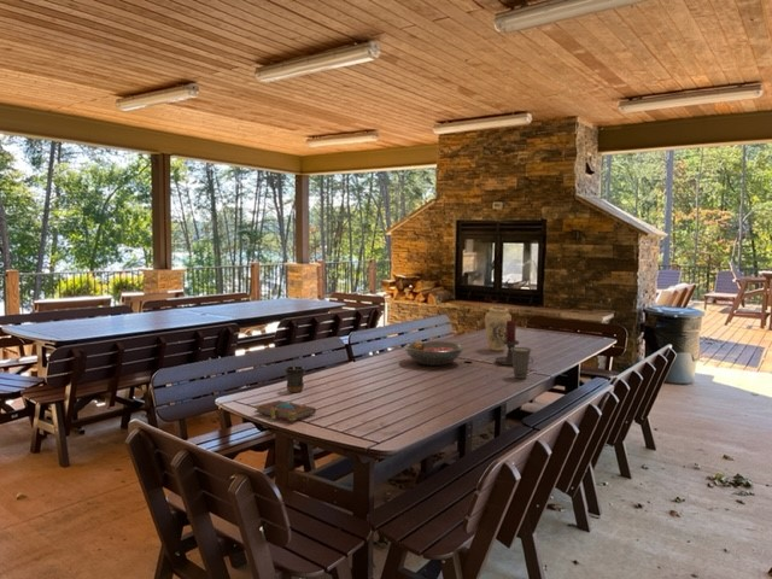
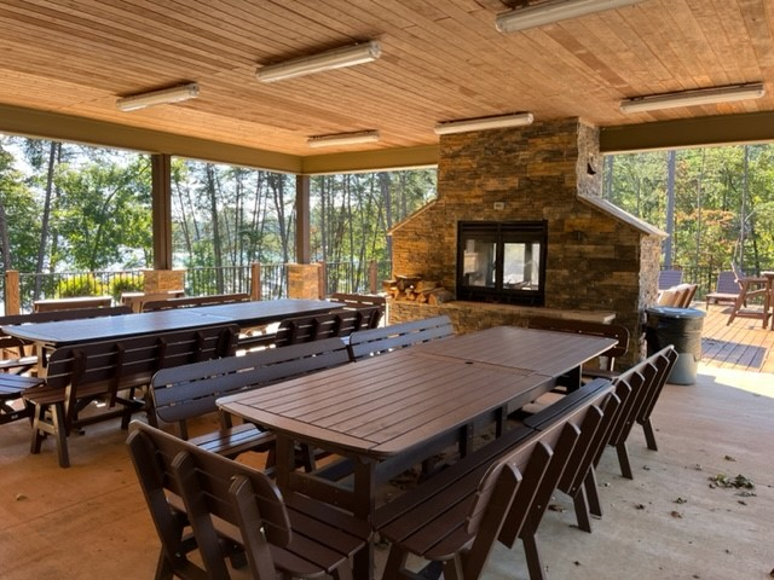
- book (280, 408)
- candle holder (514, 341)
- fruit bowl (433, 352)
- cup (520, 363)
- mug (296, 376)
- vase (497, 328)
